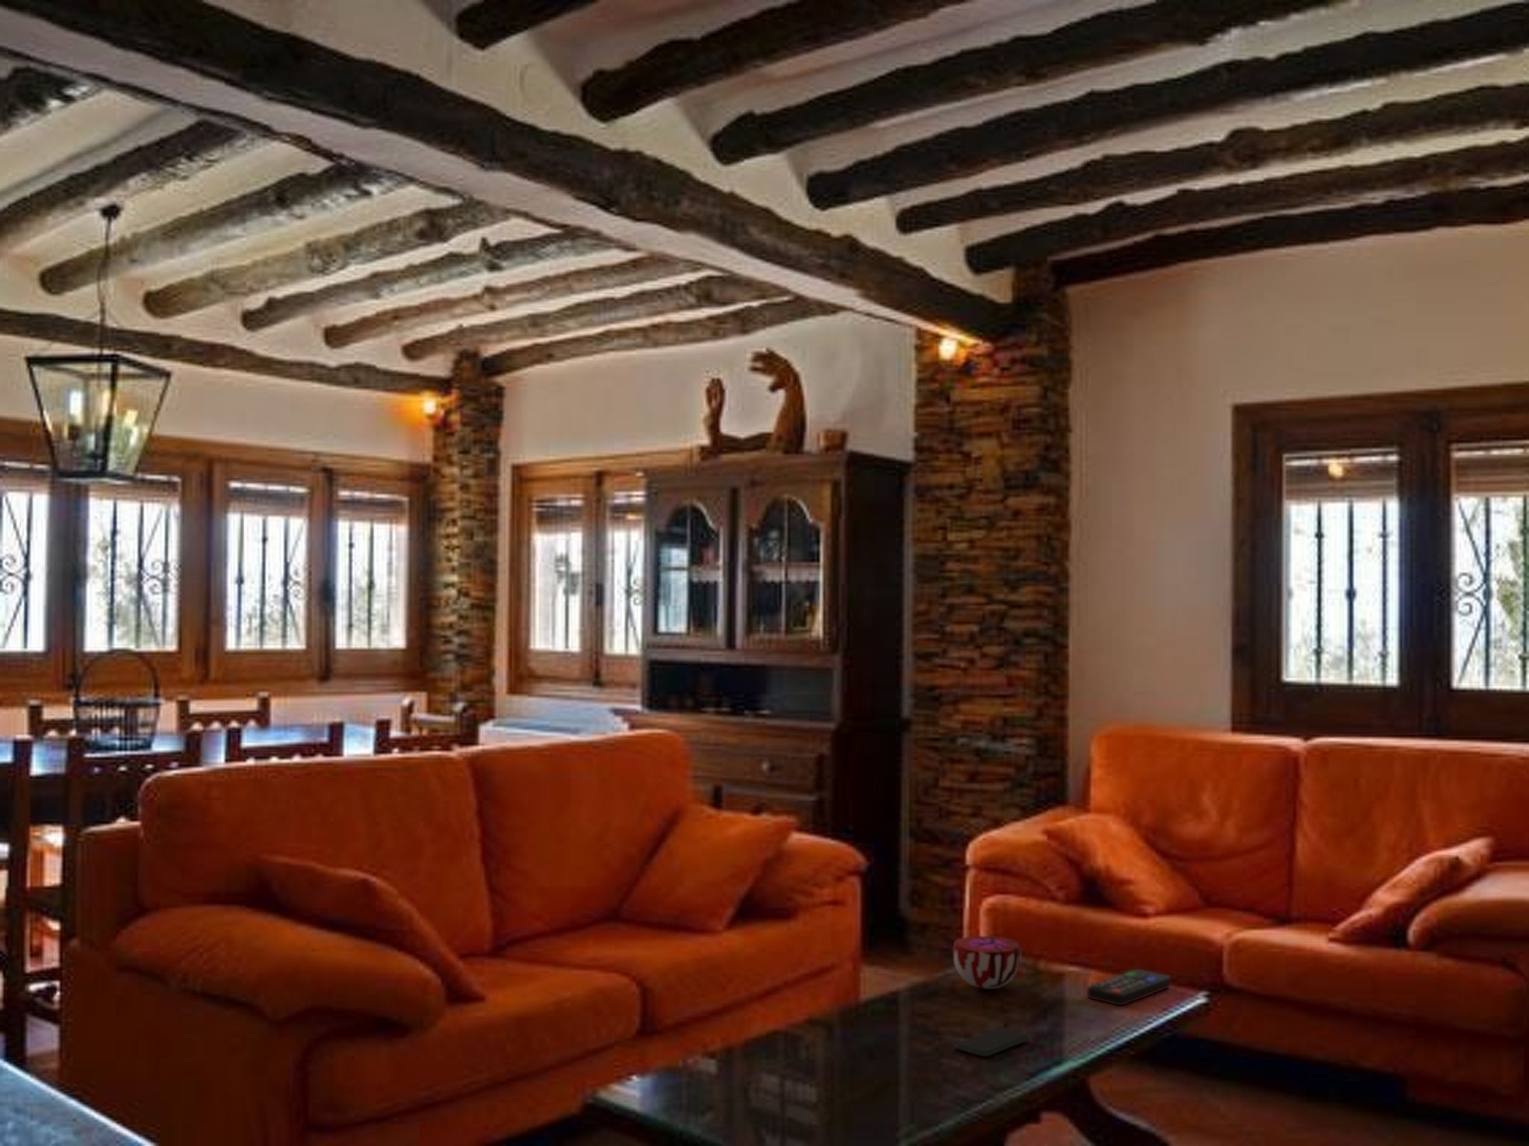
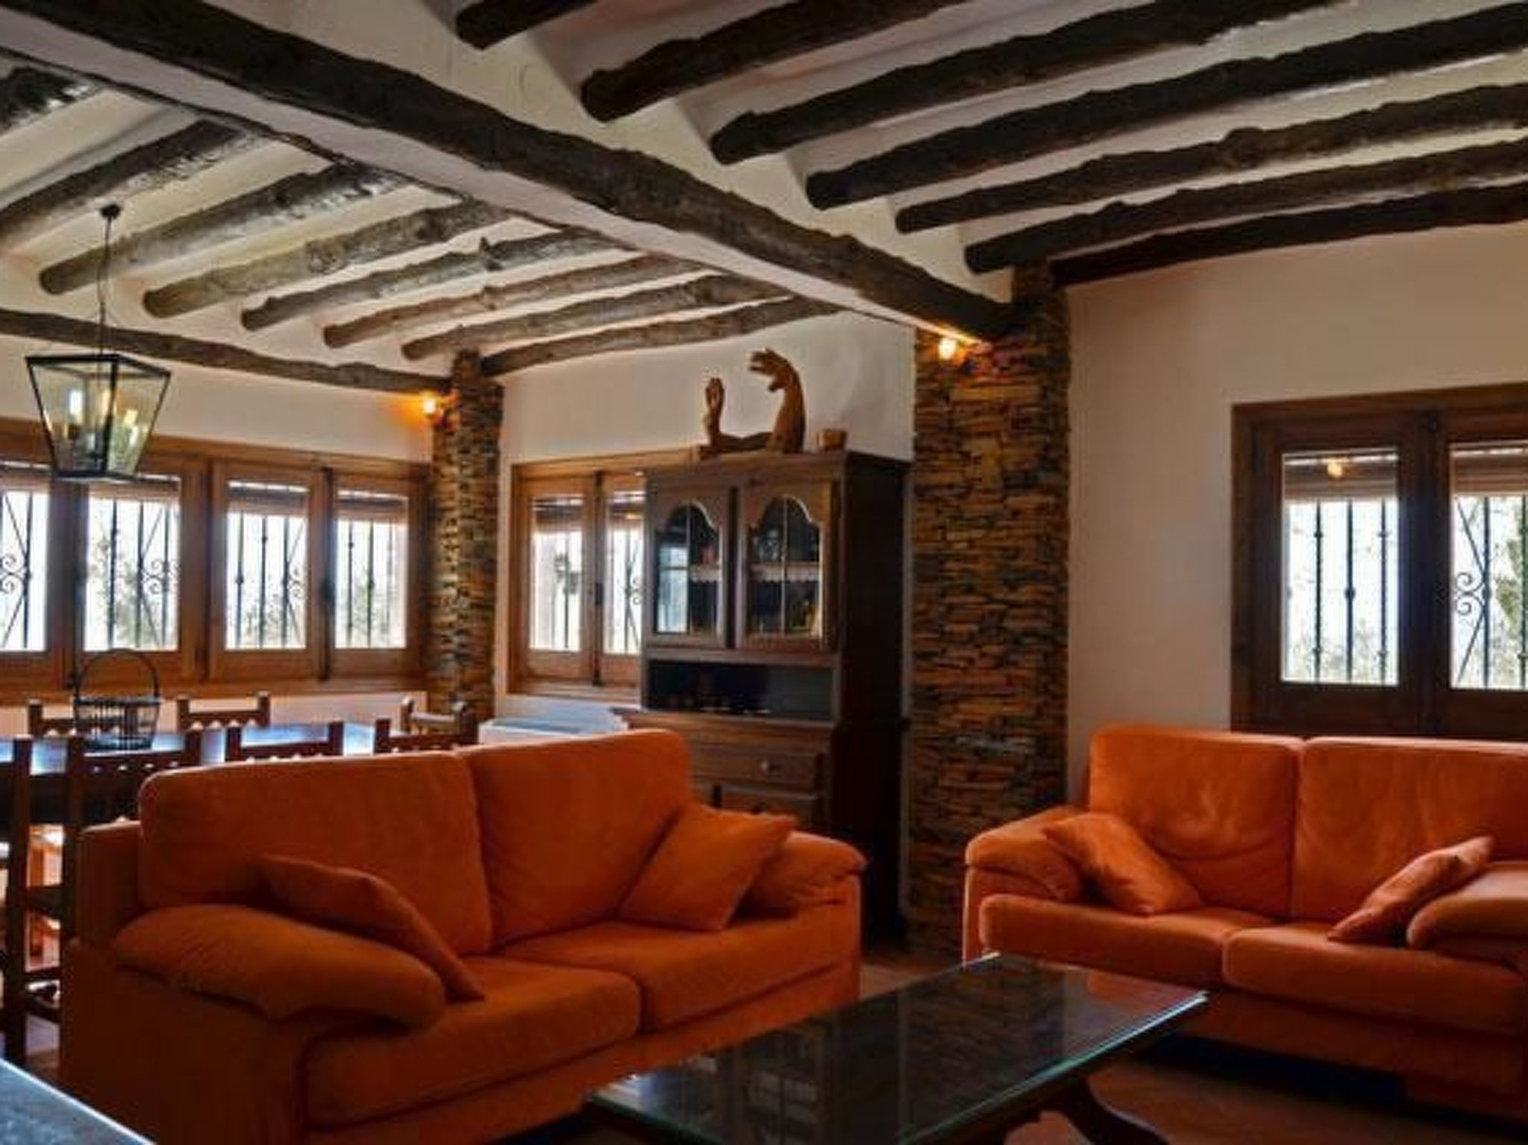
- smartphone (992, 1041)
- decorative bowl (986, 964)
- remote control (1129, 986)
